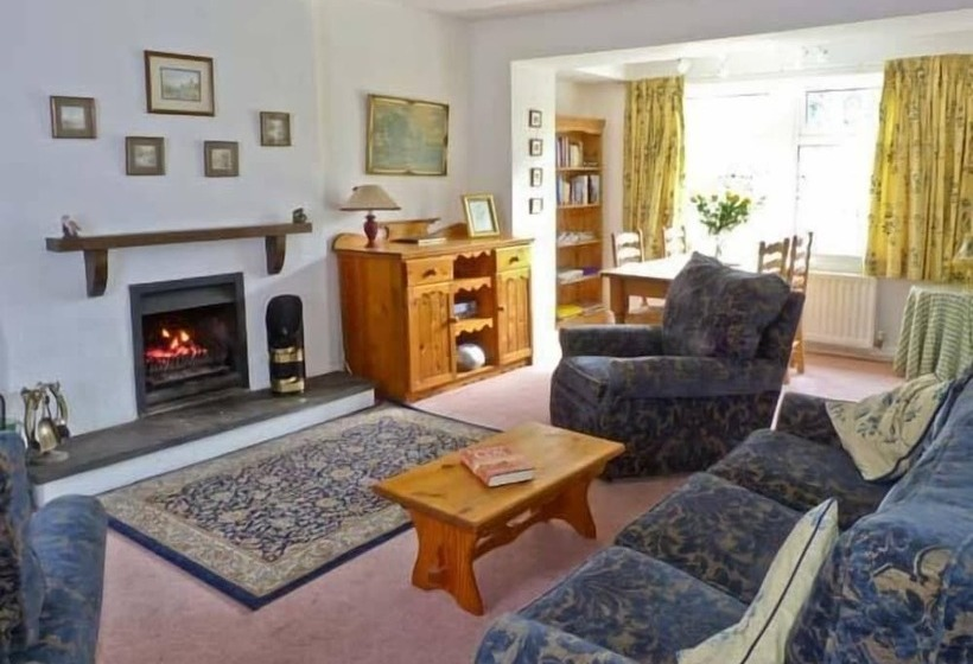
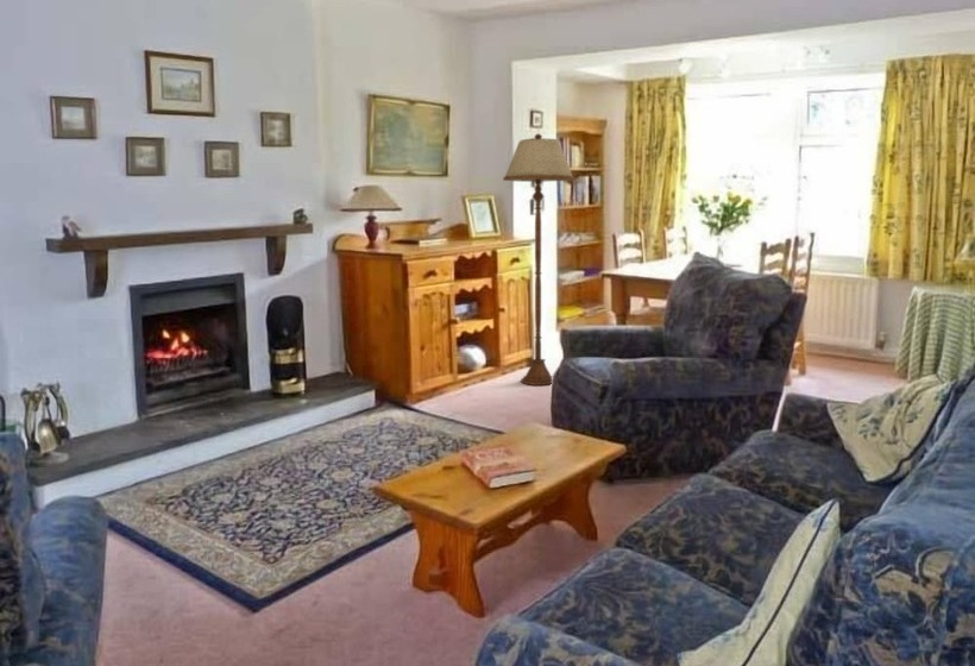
+ floor lamp (539, 259)
